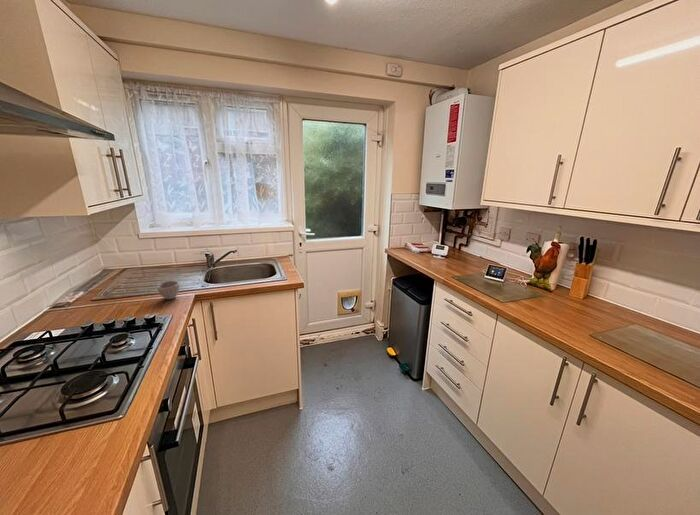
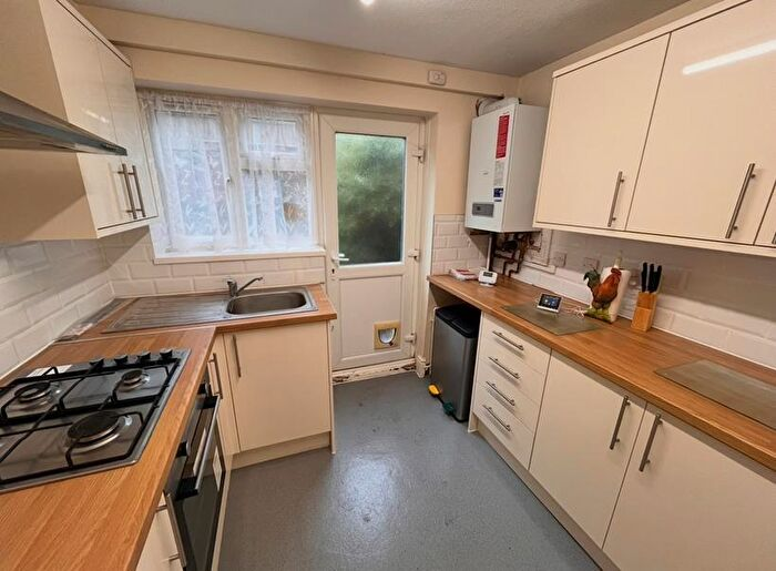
- cup (169, 290)
